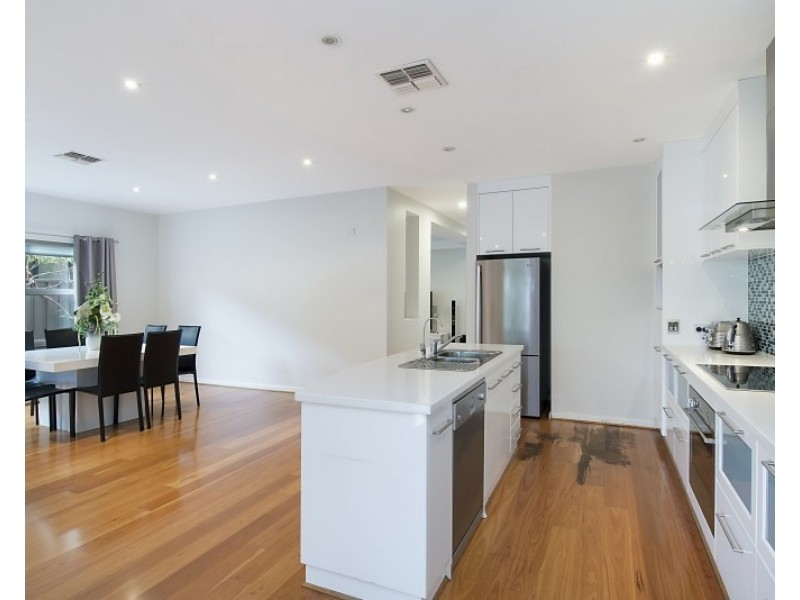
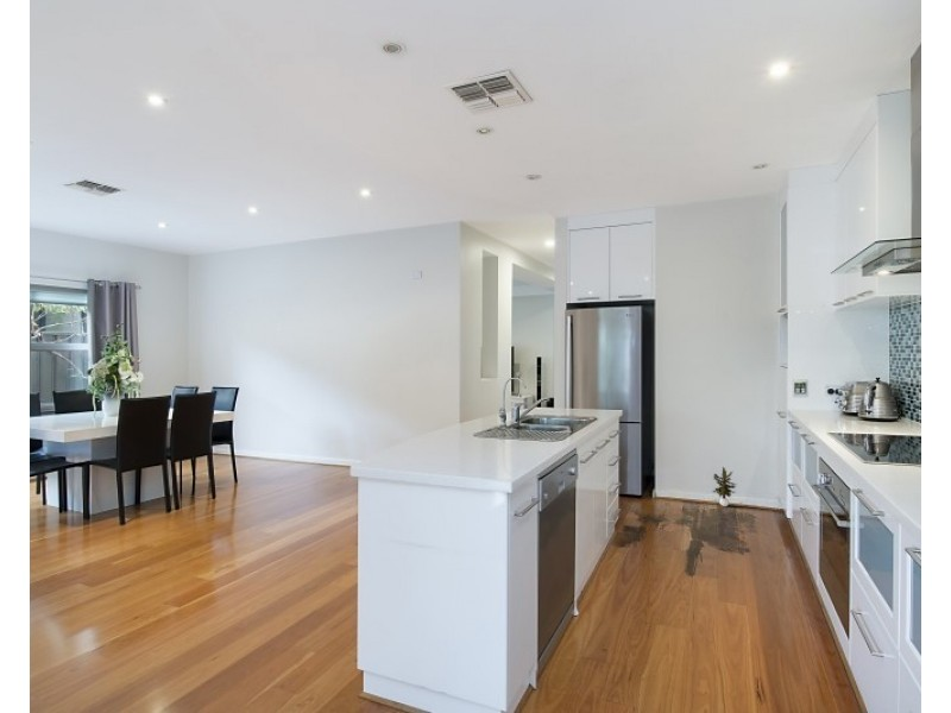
+ potted plant (724, 486)
